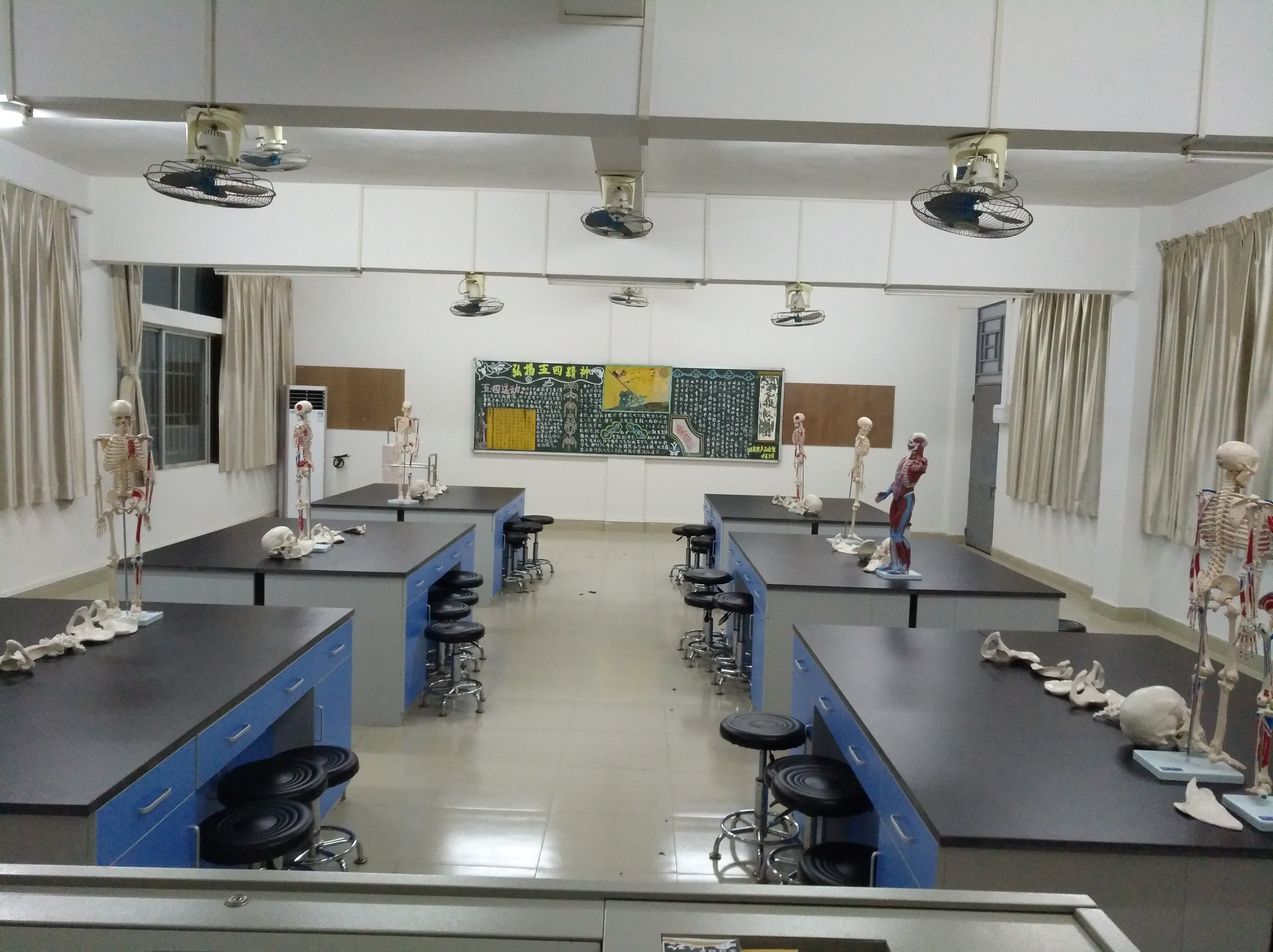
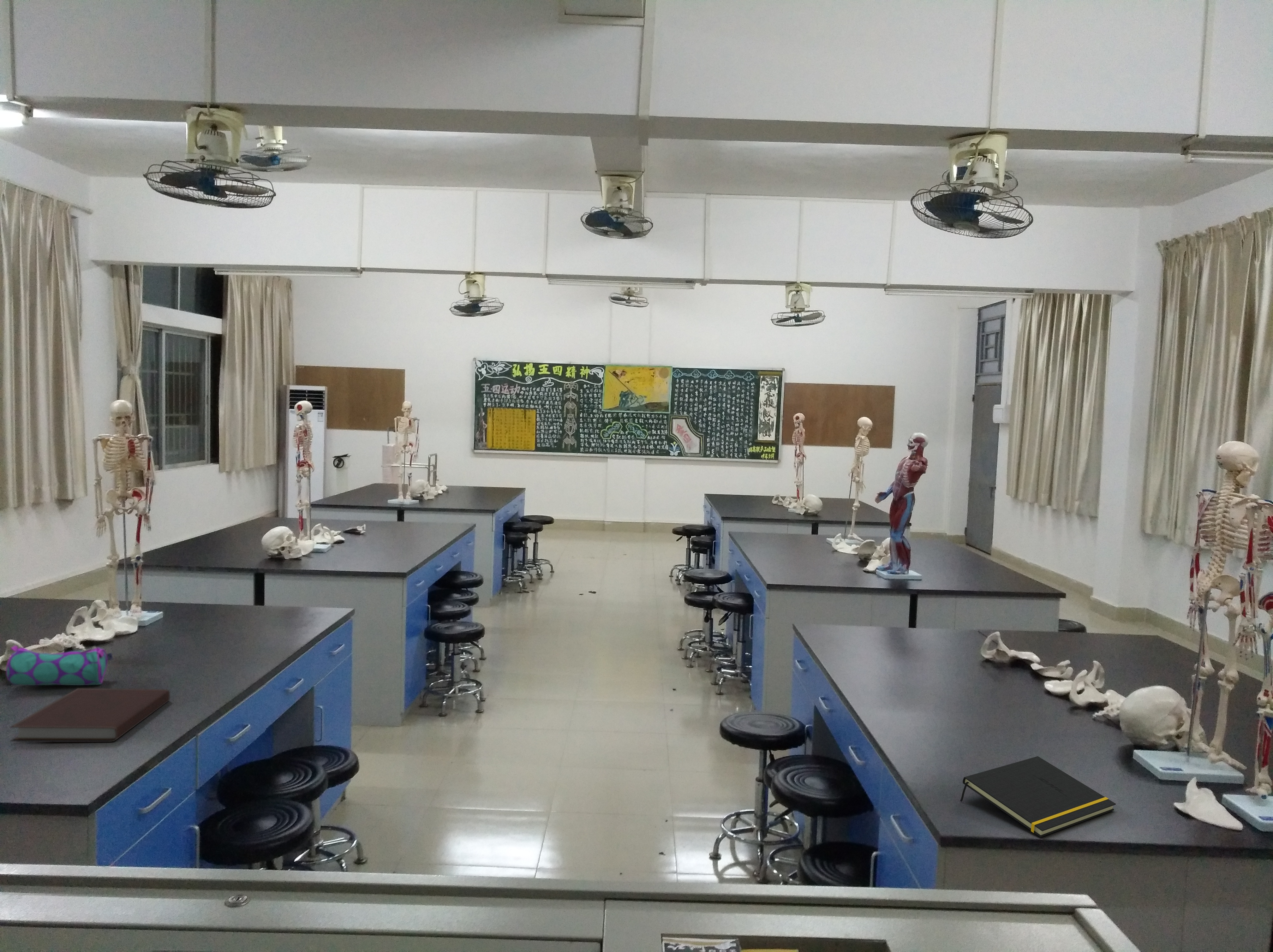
+ notebook (95, 713)
+ pencil case (59, 665)
+ notepad (1039, 793)
